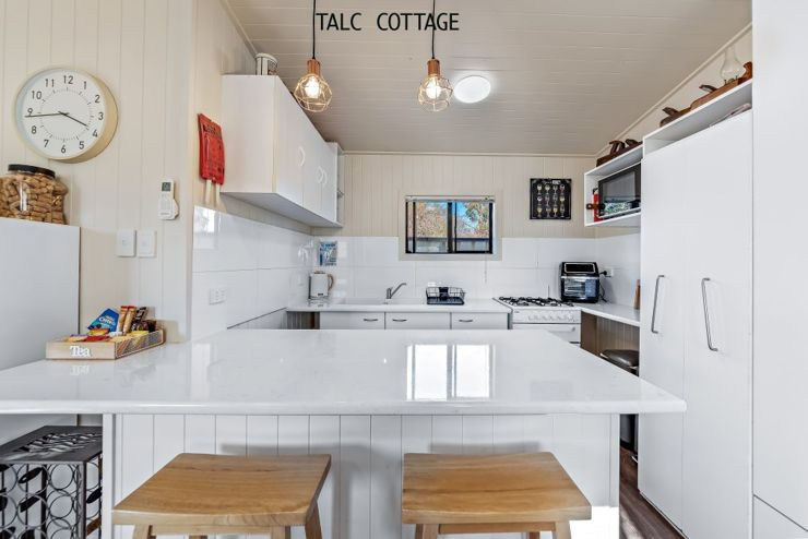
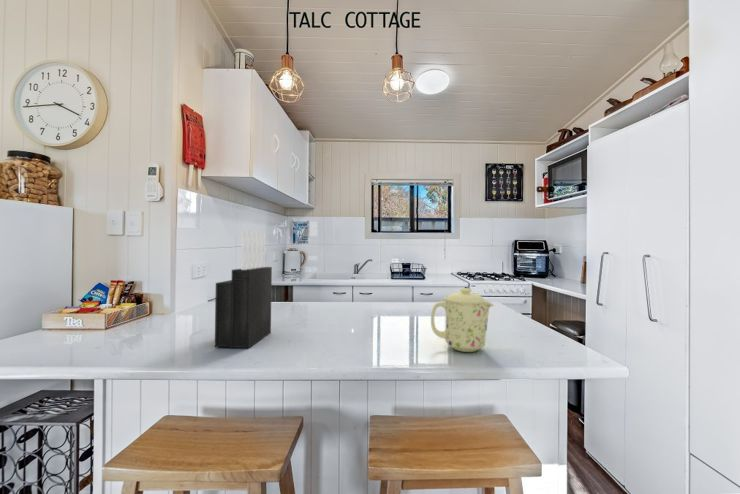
+ mug (461, 318)
+ knife block (242, 285)
